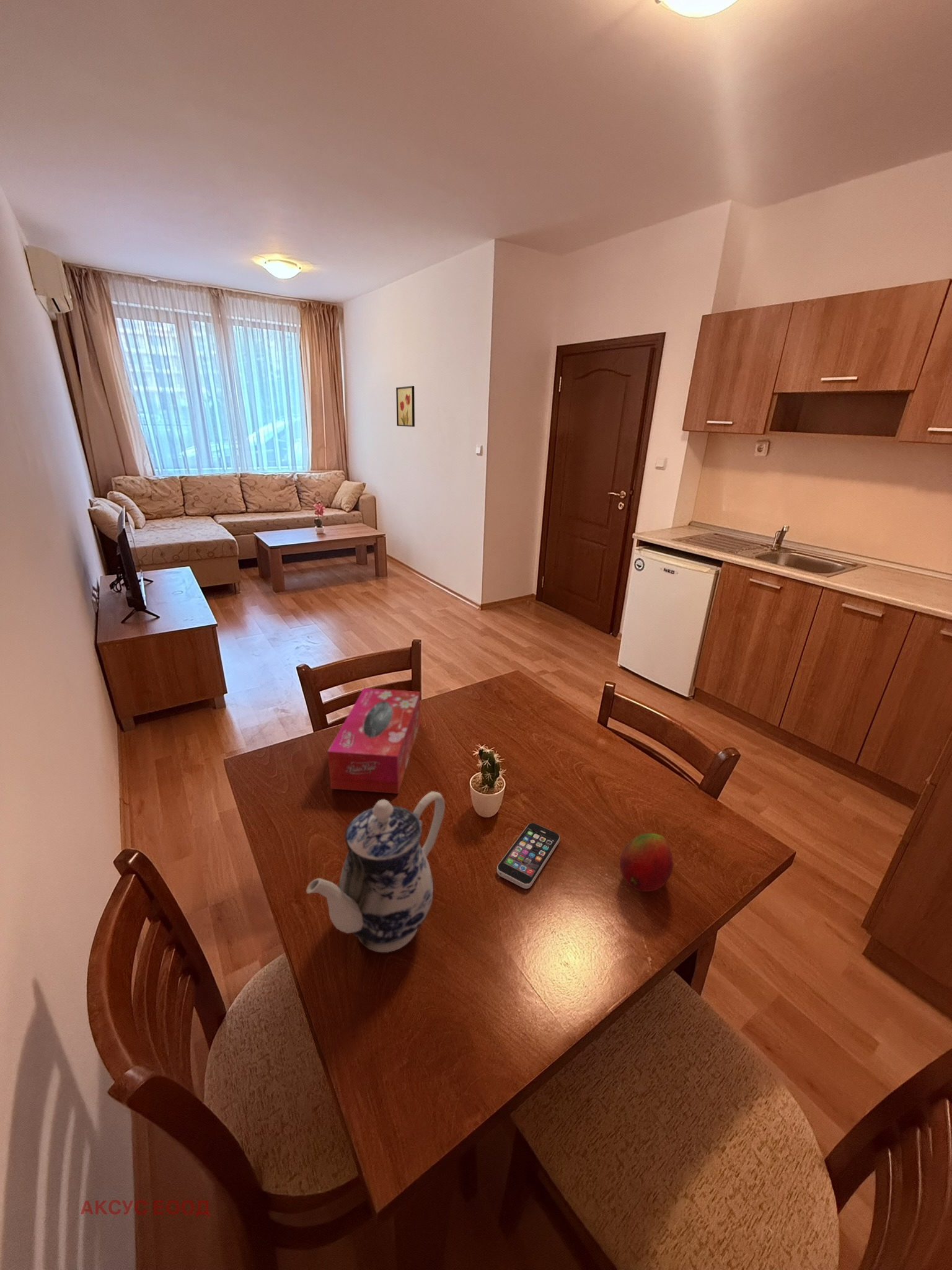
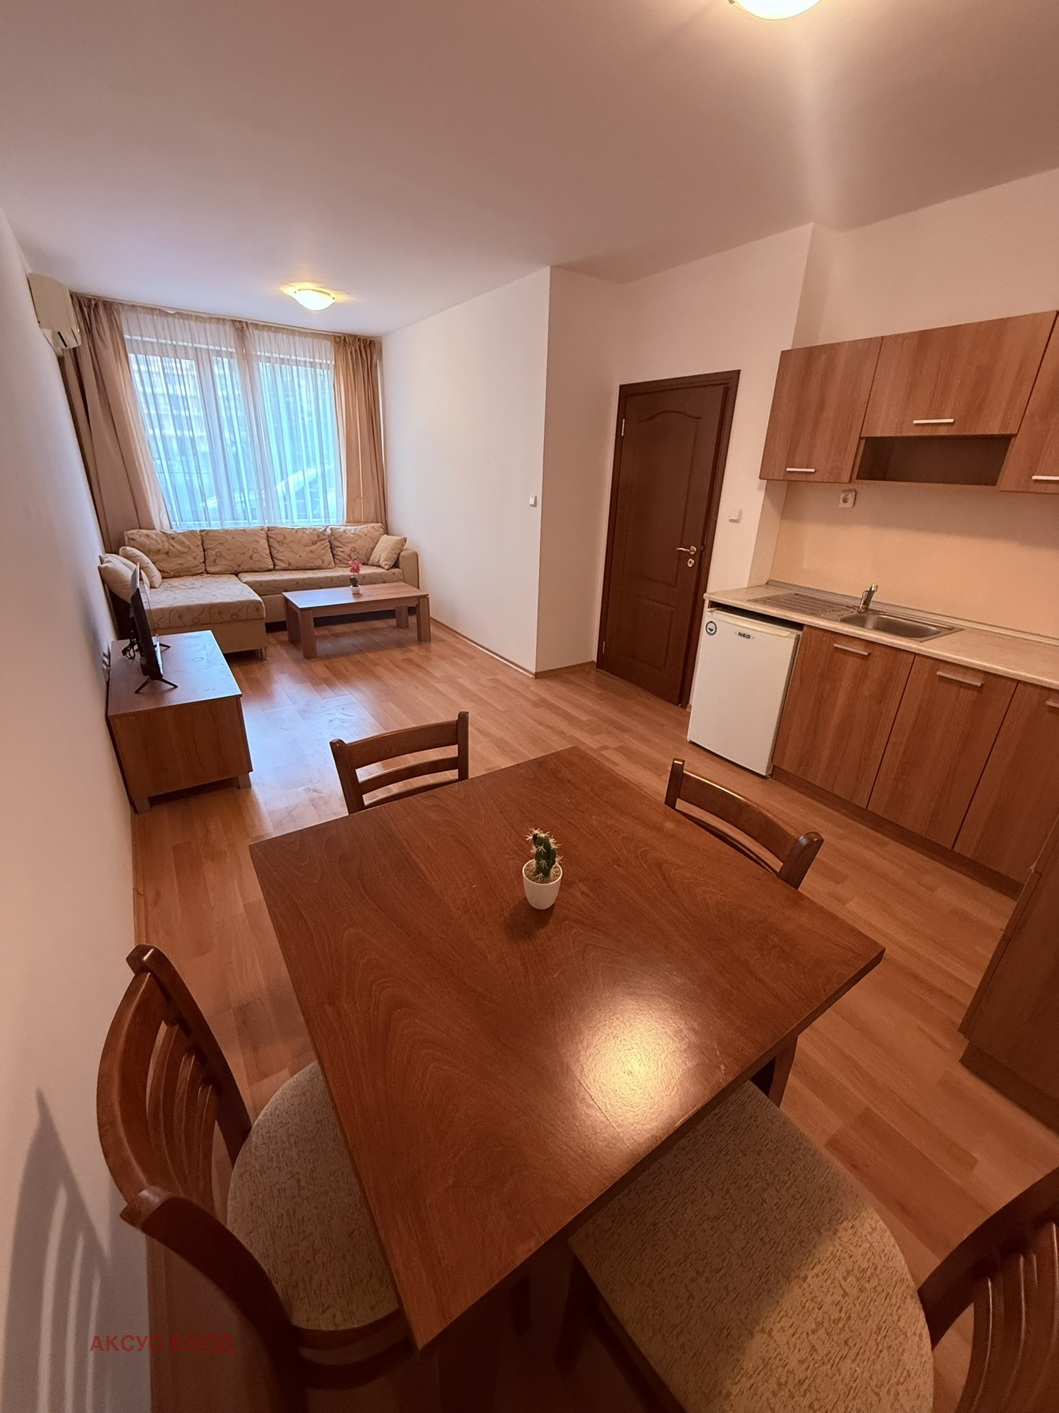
- tissue box (379, 735)
- wall art (406, 407)
- smartphone (529, 853)
- fruit (646, 859)
- teapot (385, 866)
